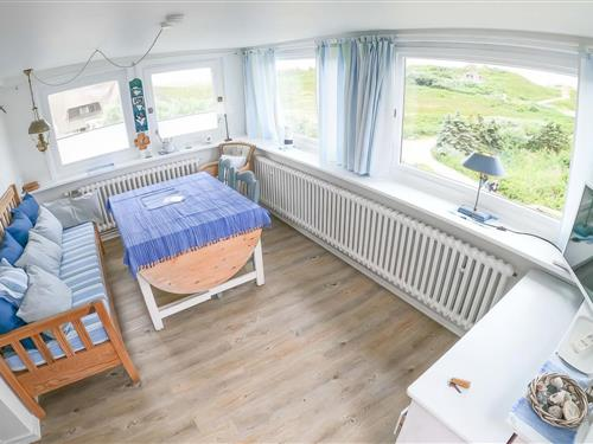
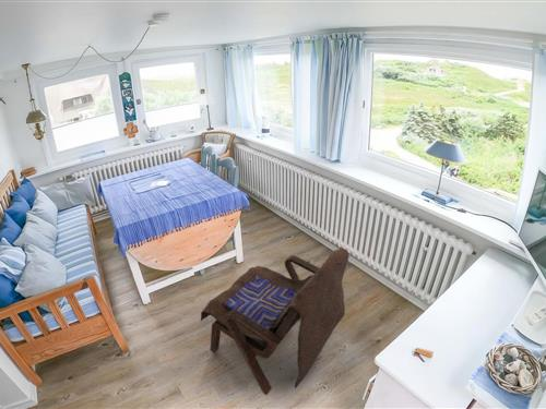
+ armchair (272, 299)
